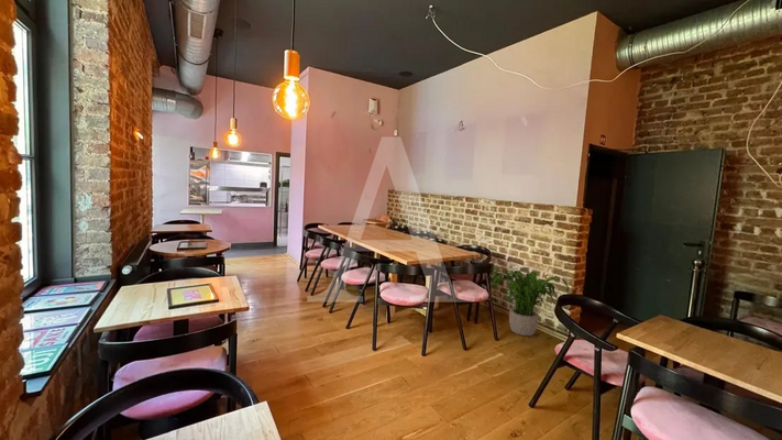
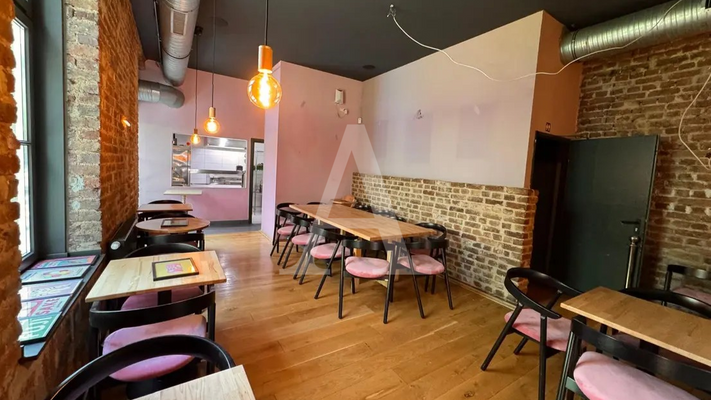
- potted plant (527, 301)
